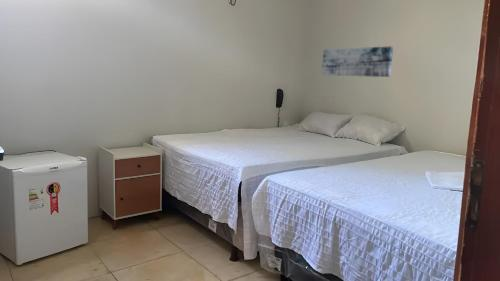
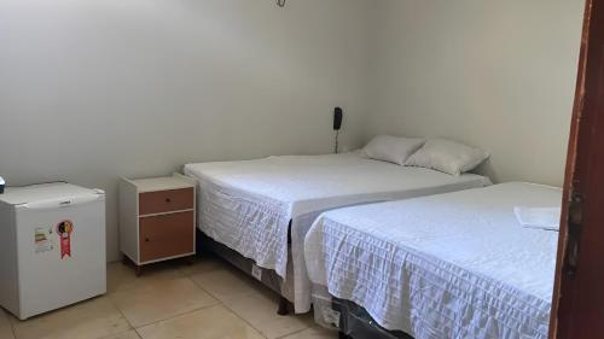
- wall art (354, 62)
